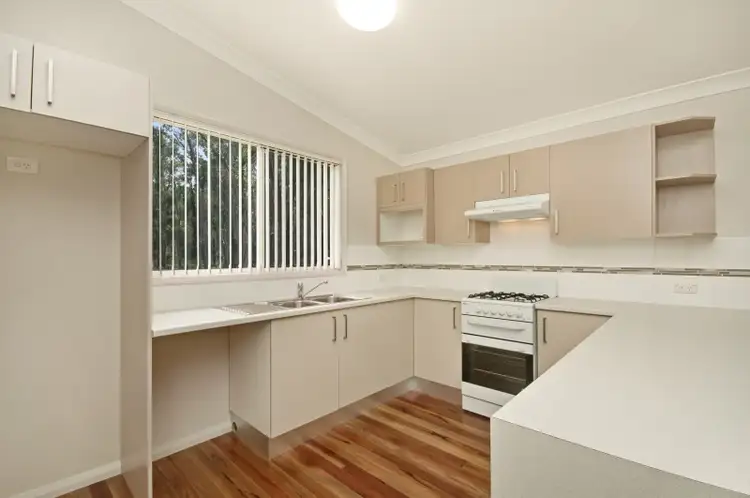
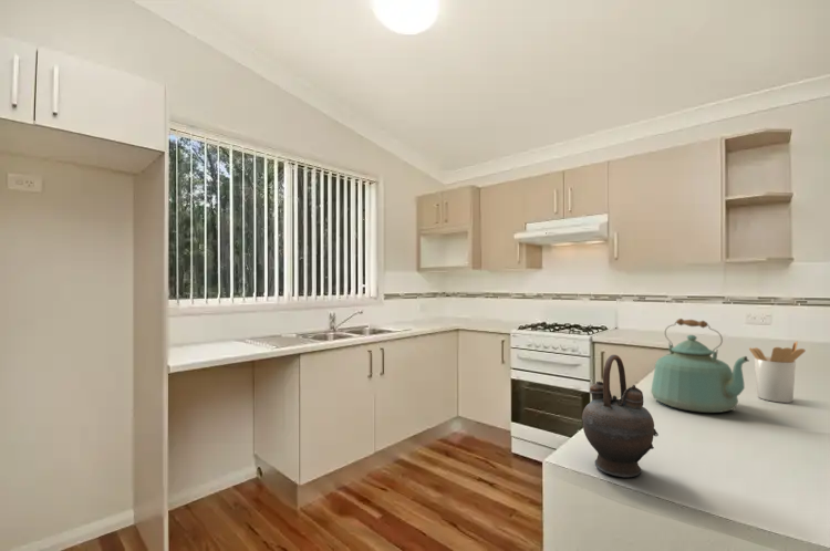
+ kettle (699, 363)
+ teapot (620, 410)
+ utensil holder (779, 371)
